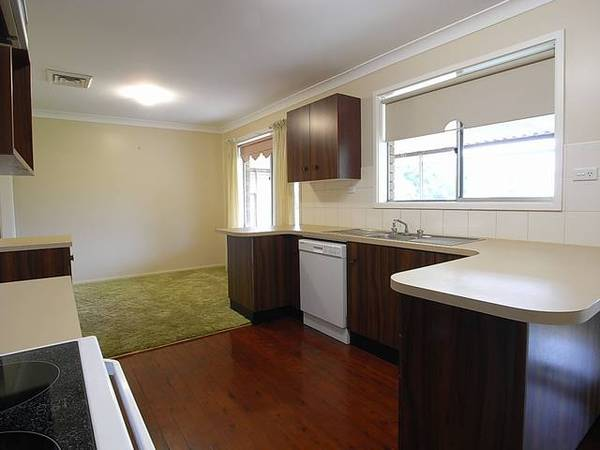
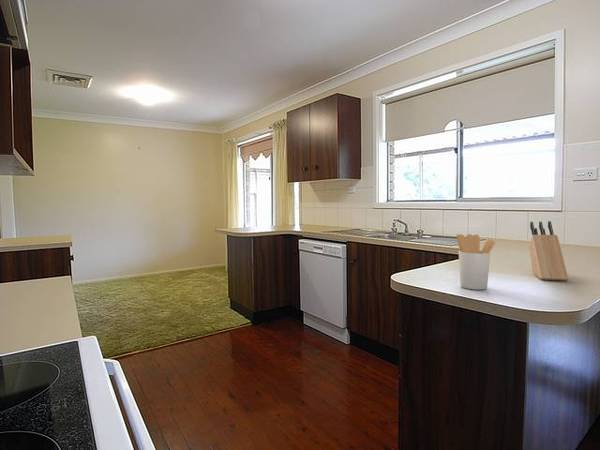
+ knife block (546, 248)
+ utensil holder (471, 259)
